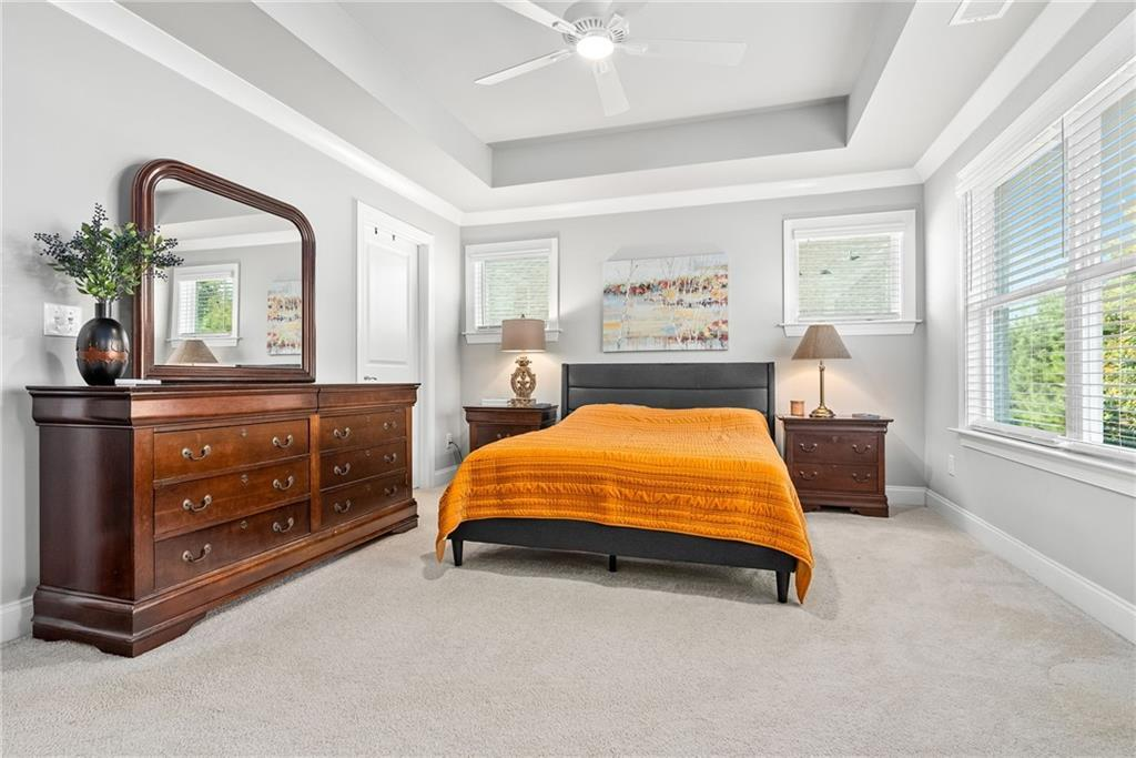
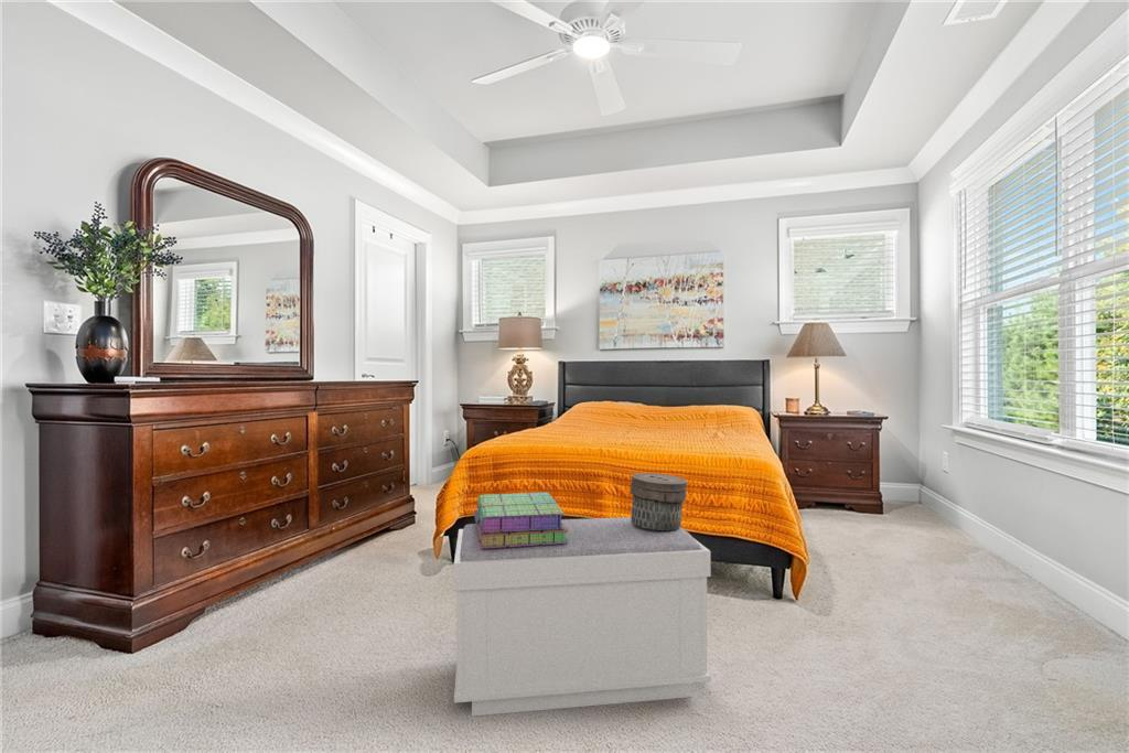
+ stack of books (517, 516)
+ decorative box (655, 502)
+ bench (576, 603)
